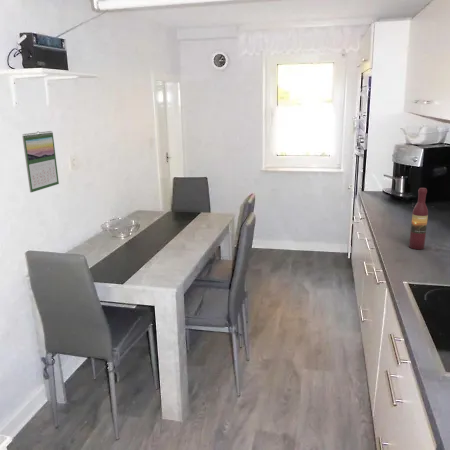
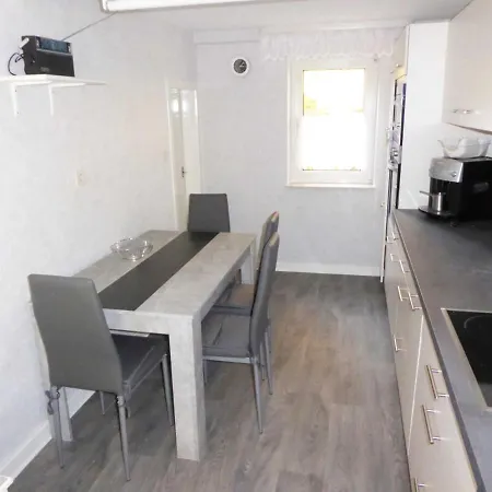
- wine bottle (419, 218)
- calendar (41, 160)
